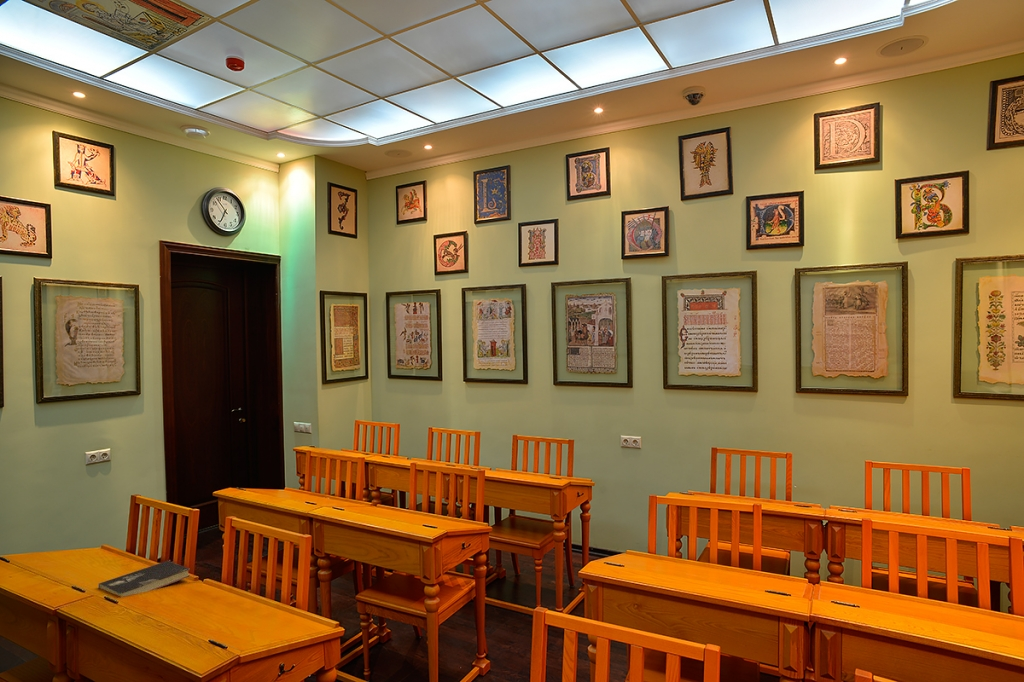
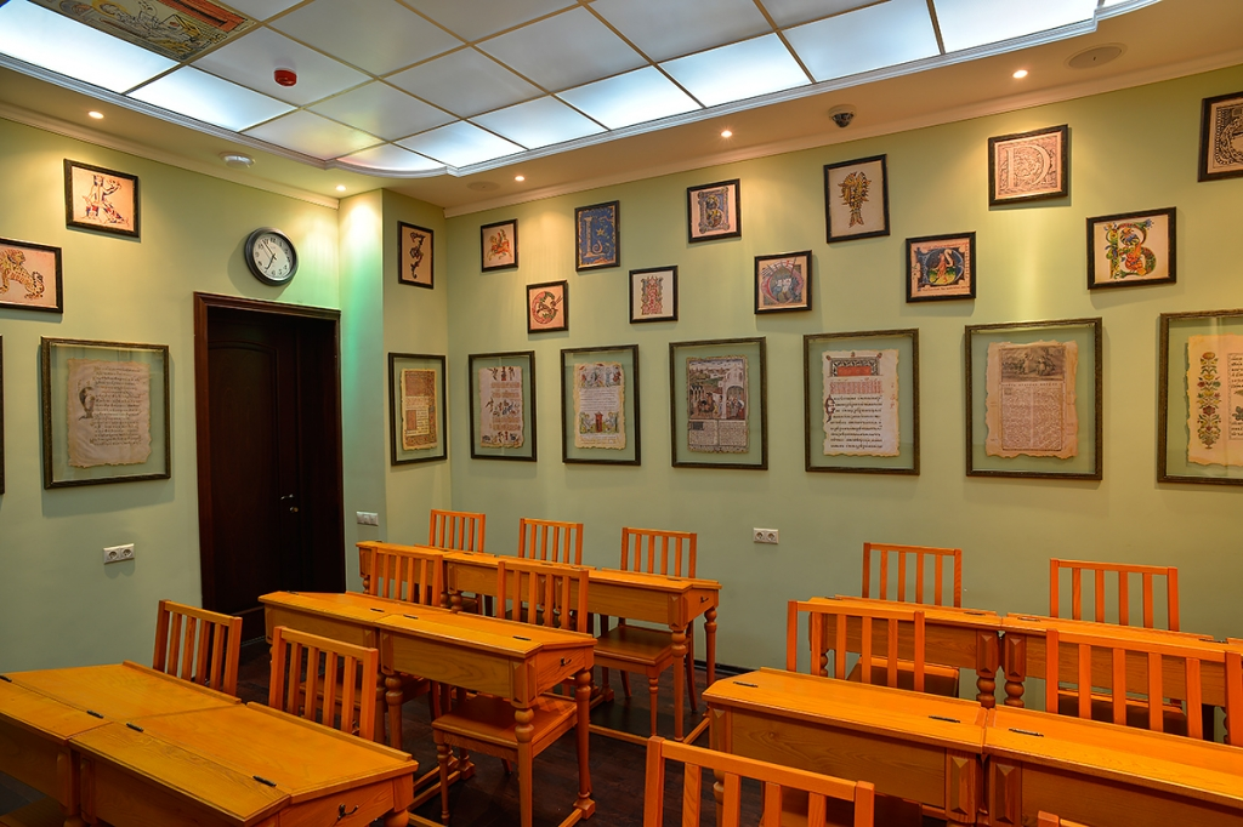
- book (145, 579)
